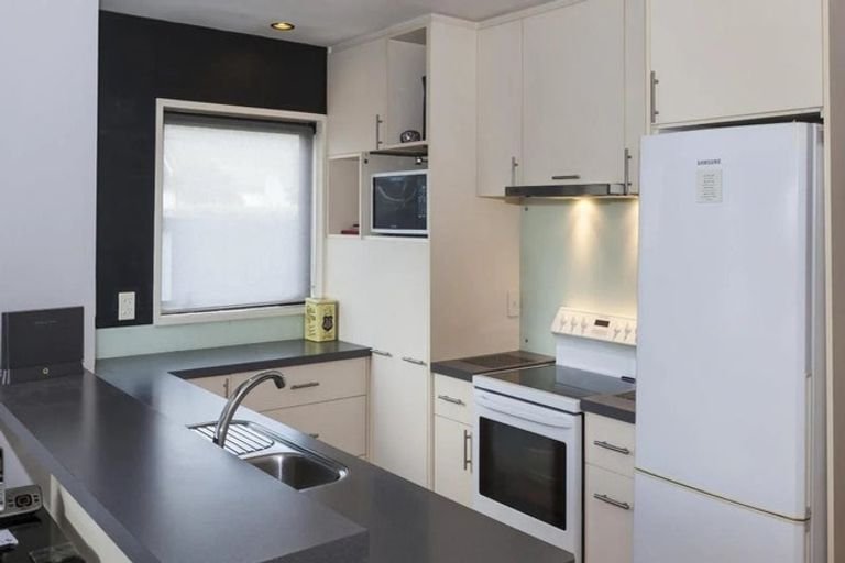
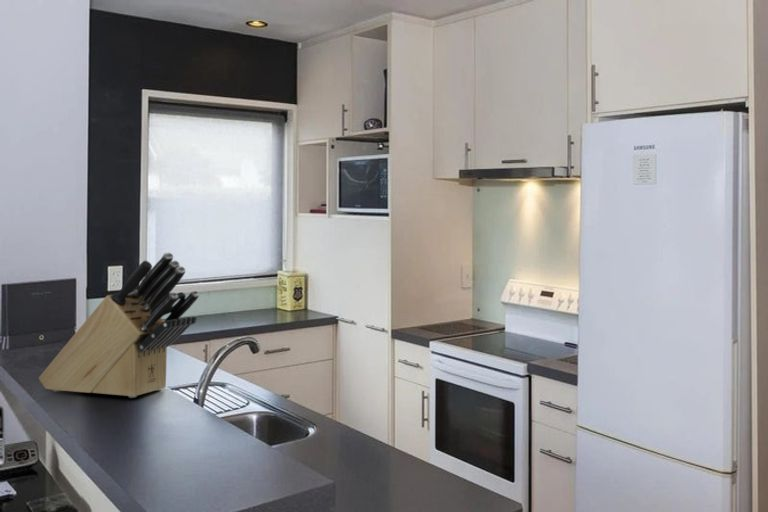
+ knife block (120, 322)
